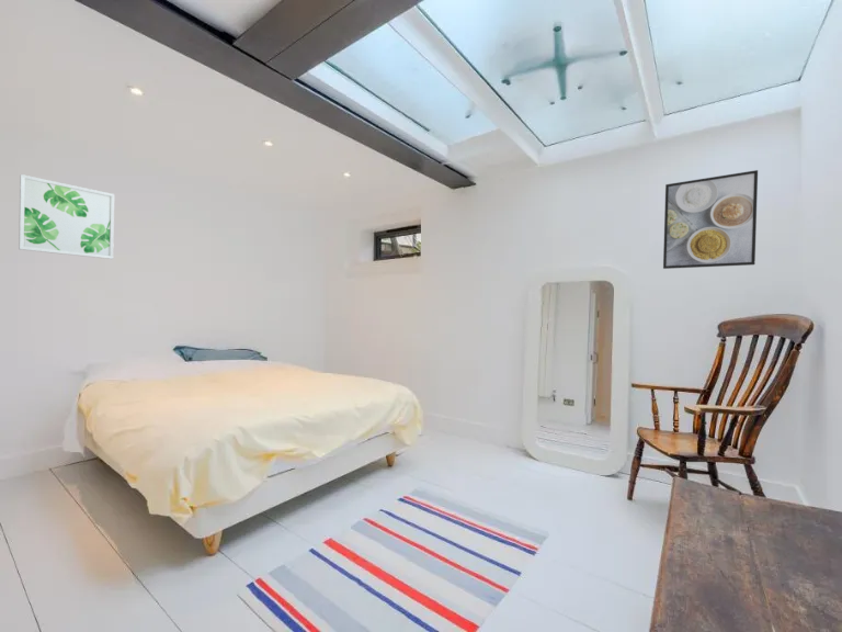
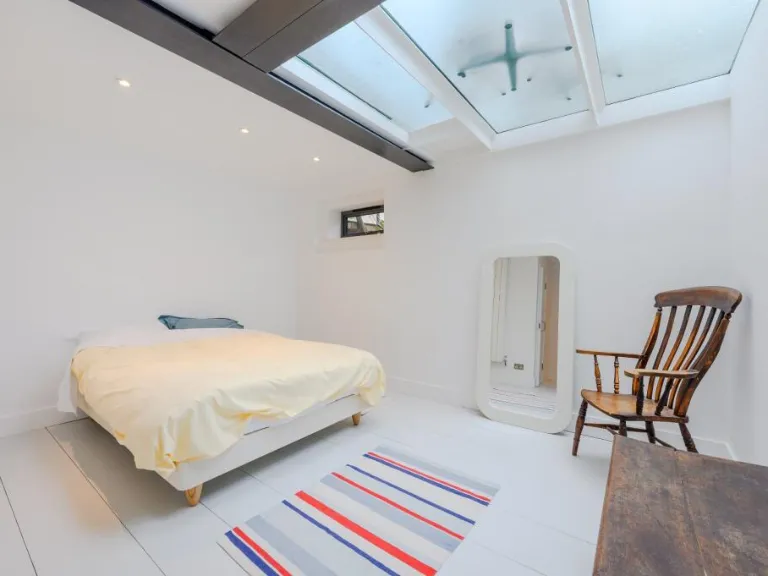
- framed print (707, 222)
- wall art (69, 219)
